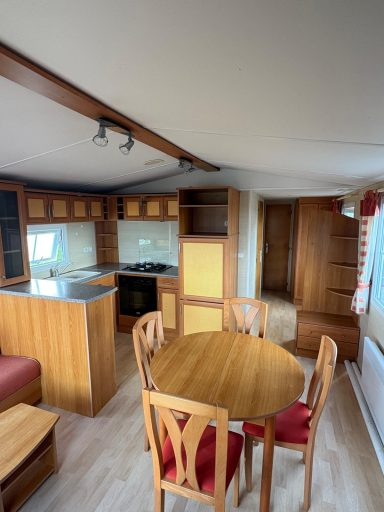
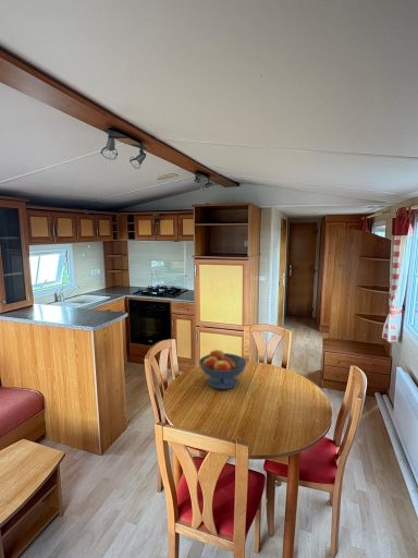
+ fruit bowl (222, 367)
